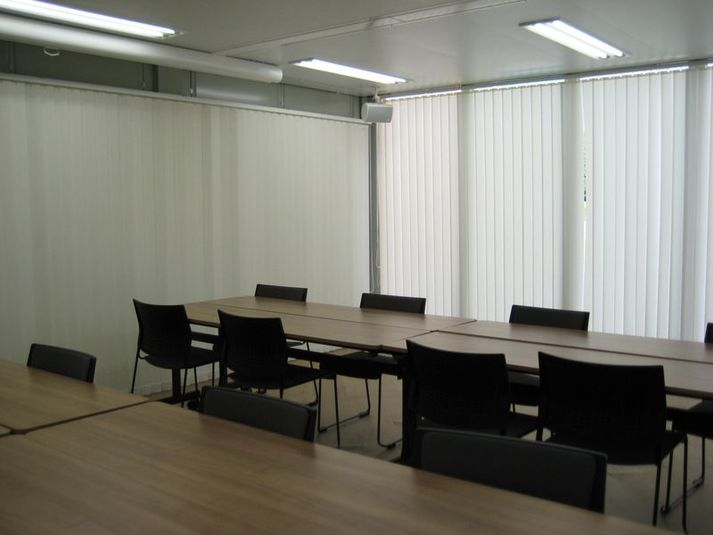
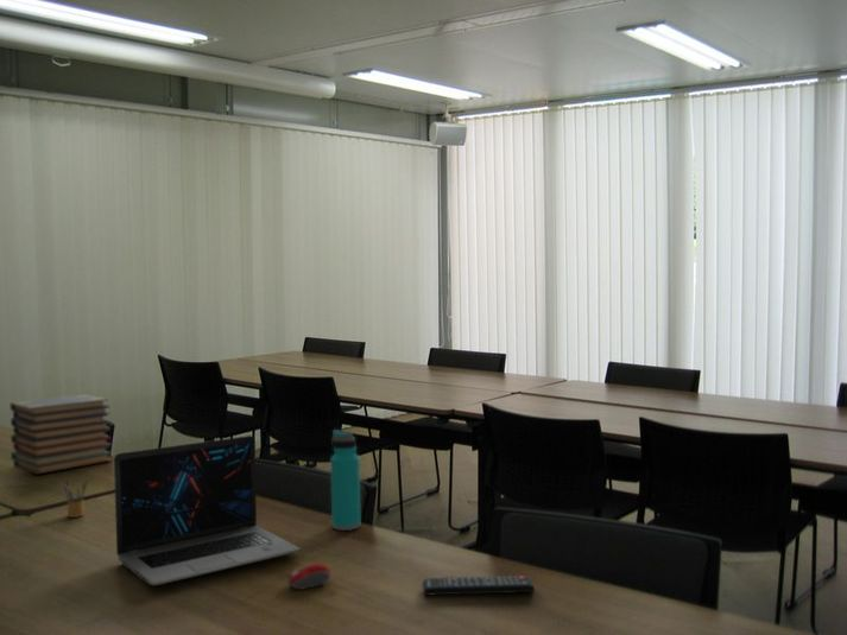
+ remote control (478, 586)
+ laptop (208, 506)
+ pencil box (77, 496)
+ water bottle (345, 478)
+ book stack (61, 432)
+ computer mouse (309, 573)
